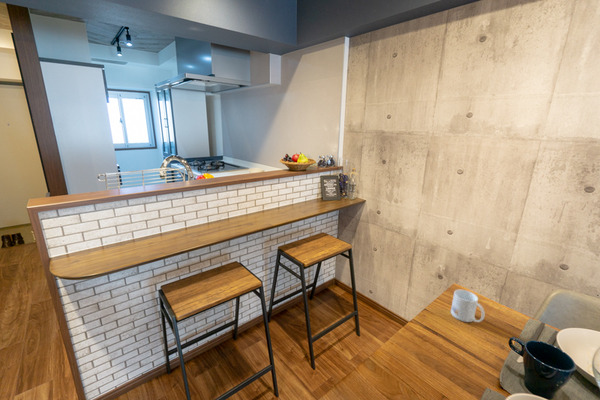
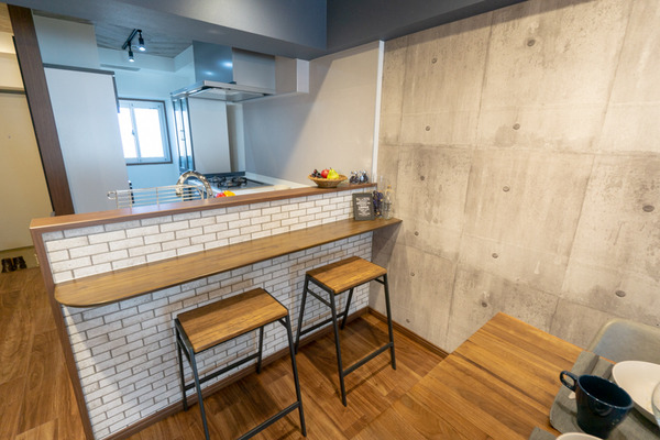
- mug (468, 308)
